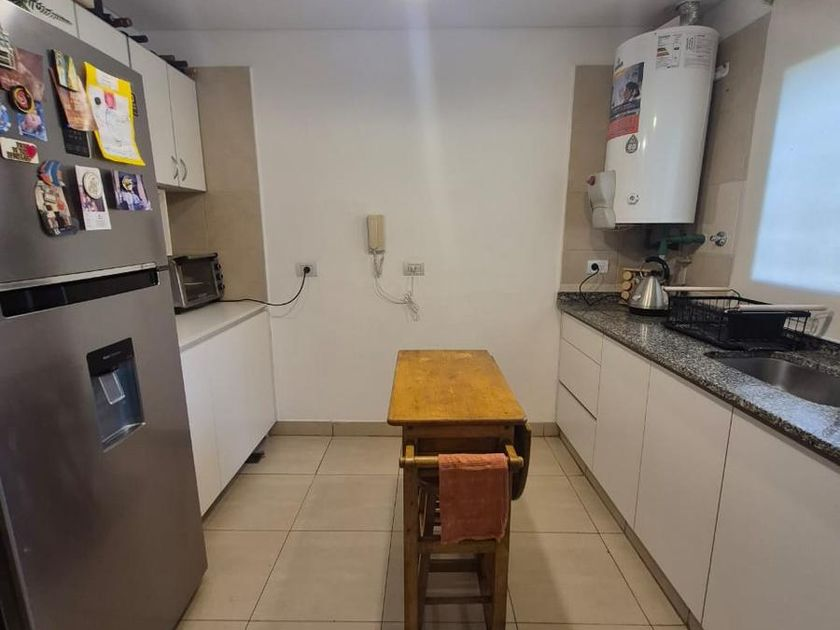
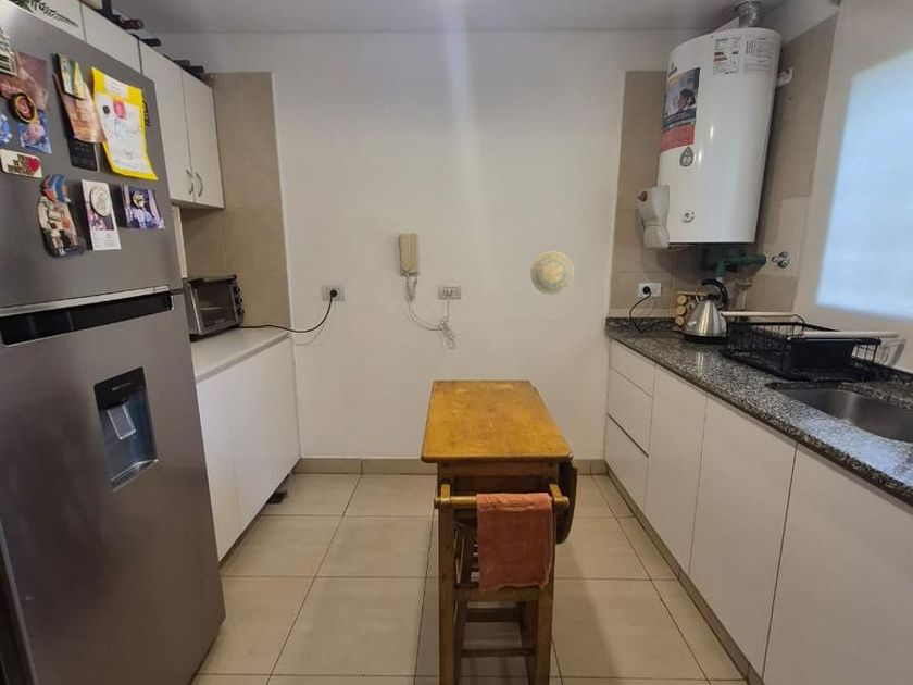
+ decorative plate (552, 273)
